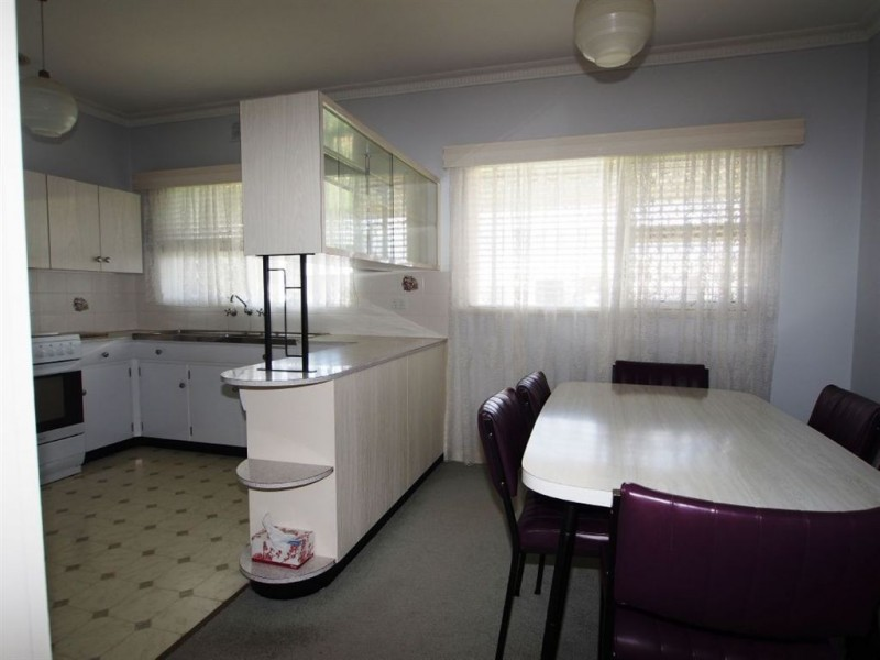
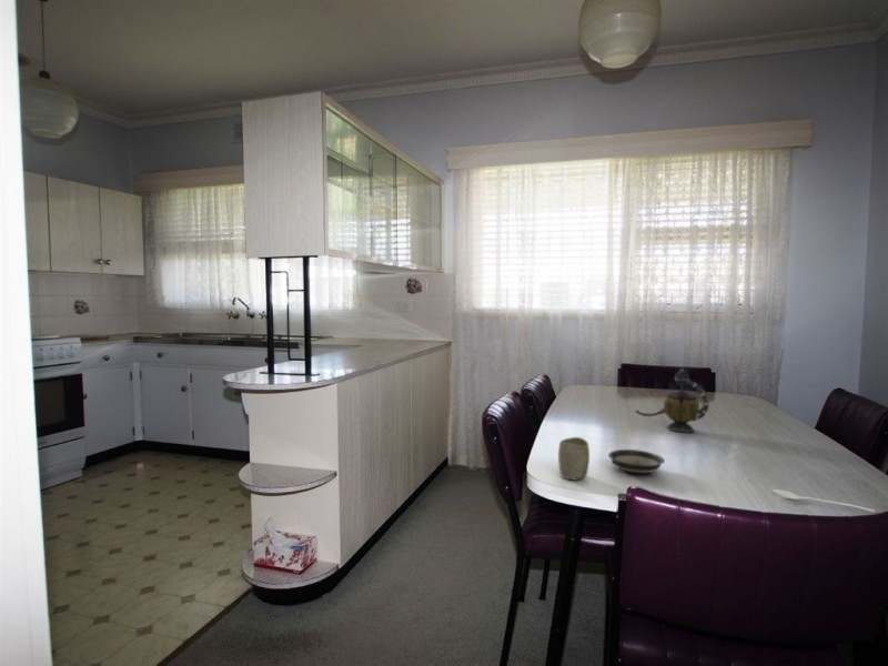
+ saucer (635, 463)
+ stirrer (821, 500)
+ teapot (670, 397)
+ cup (573, 457)
